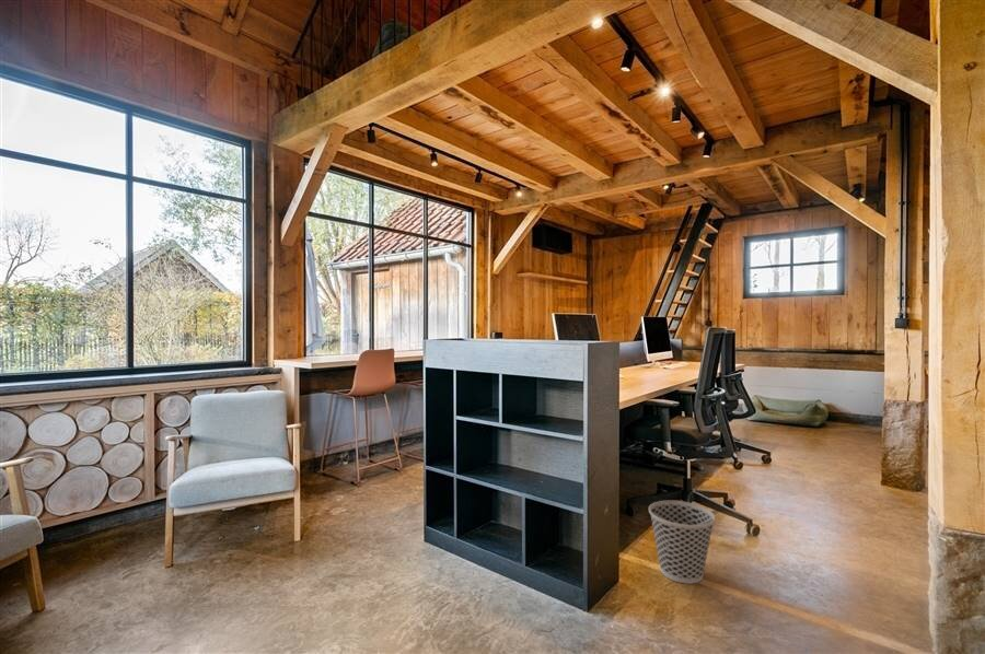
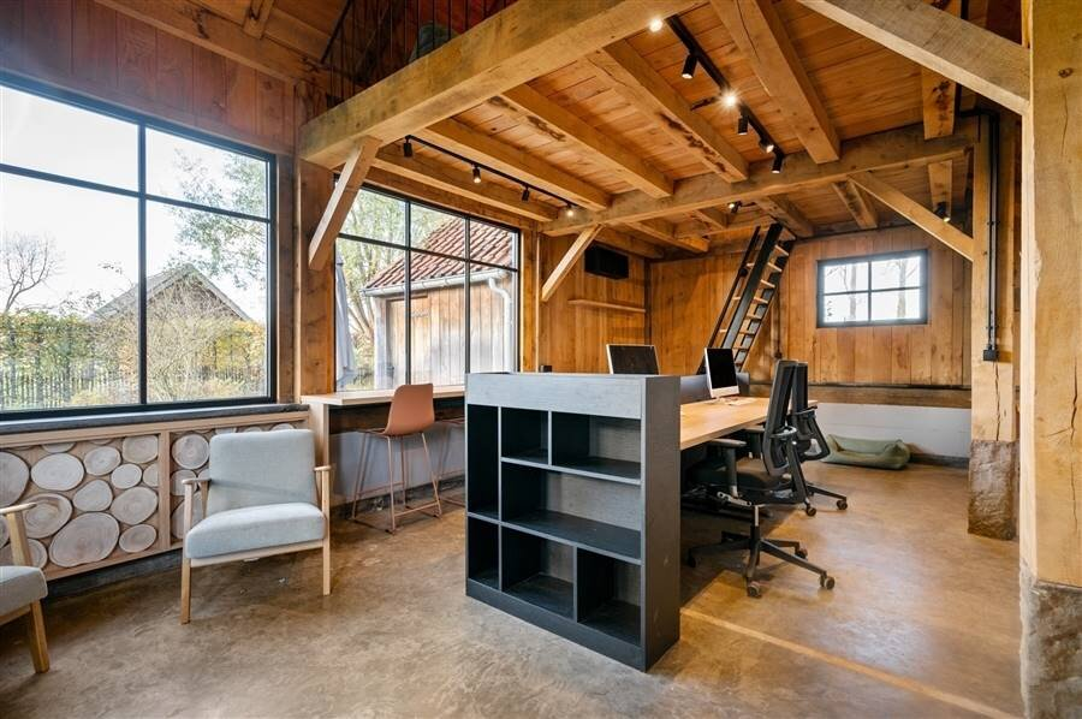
- wastebasket (681, 541)
